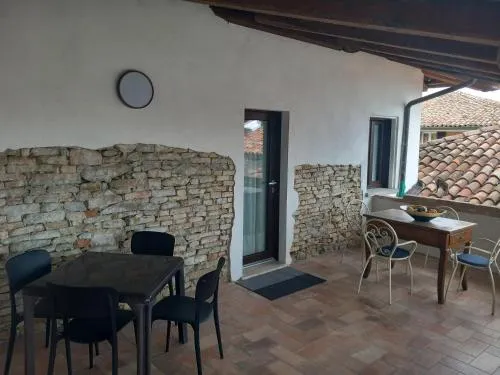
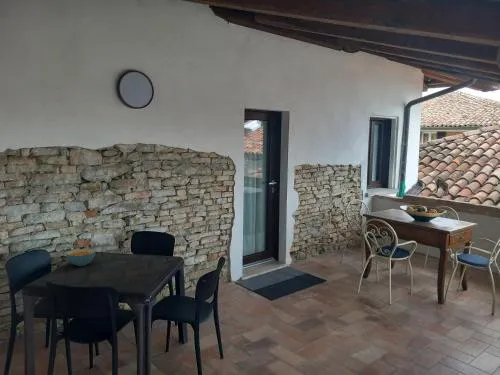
+ cereal bowl (81, 258)
